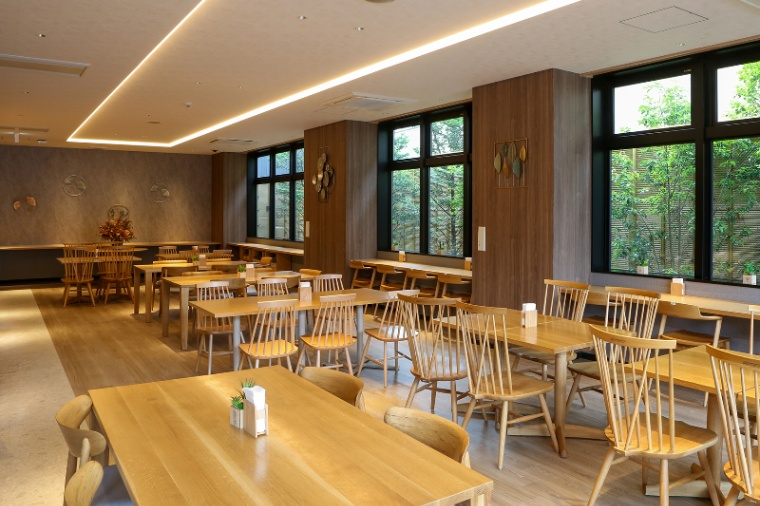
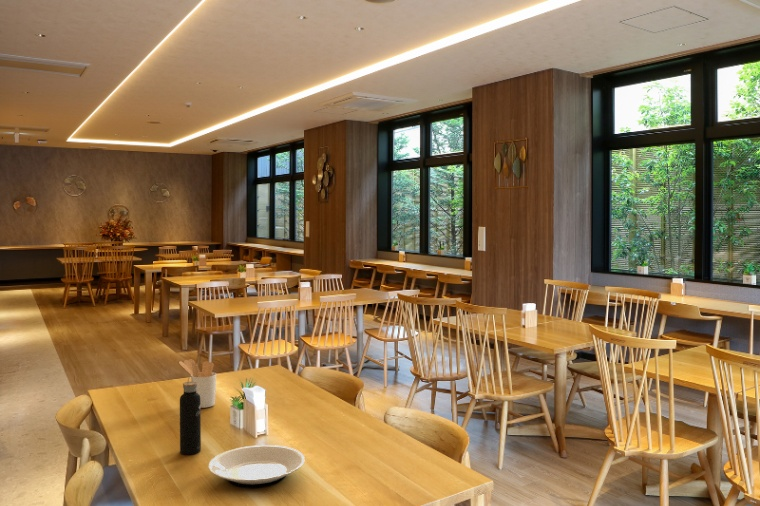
+ water bottle (190, 413)
+ plate (257, 468)
+ utensil holder (198, 381)
